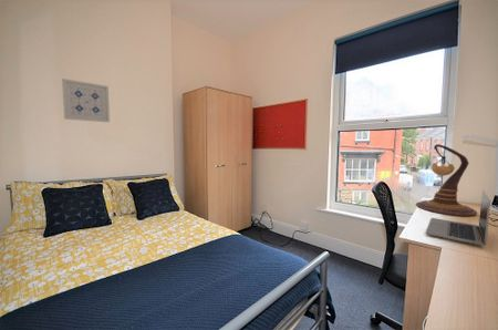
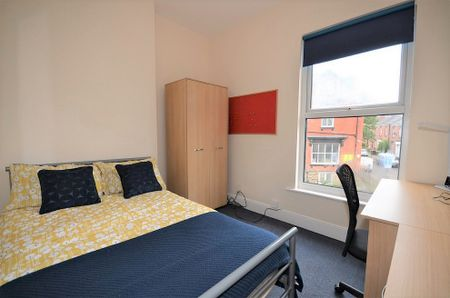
- wall art (86, 102)
- laptop (456, 221)
- candle holder (446, 174)
